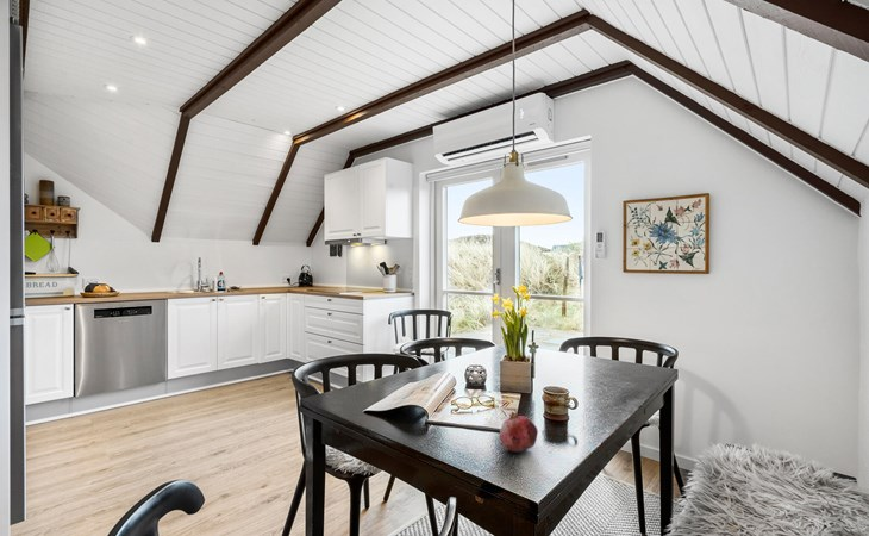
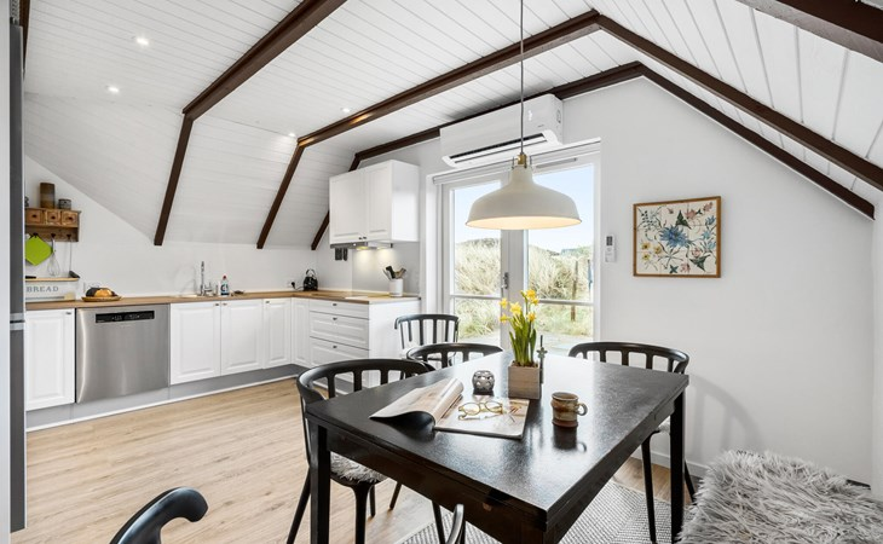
- fruit (518, 429)
